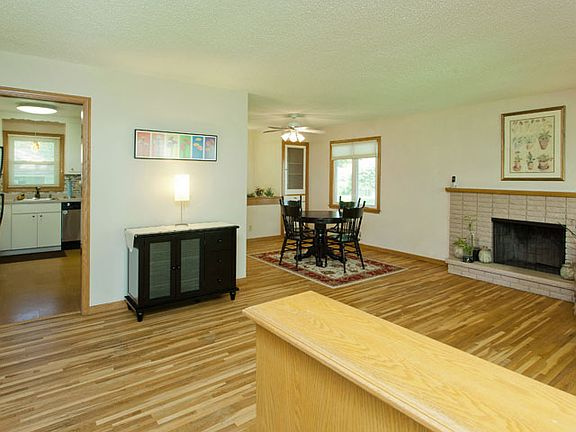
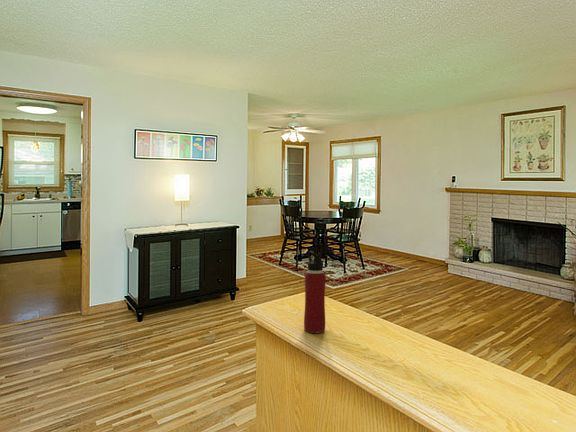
+ water bottle (314, 290)
